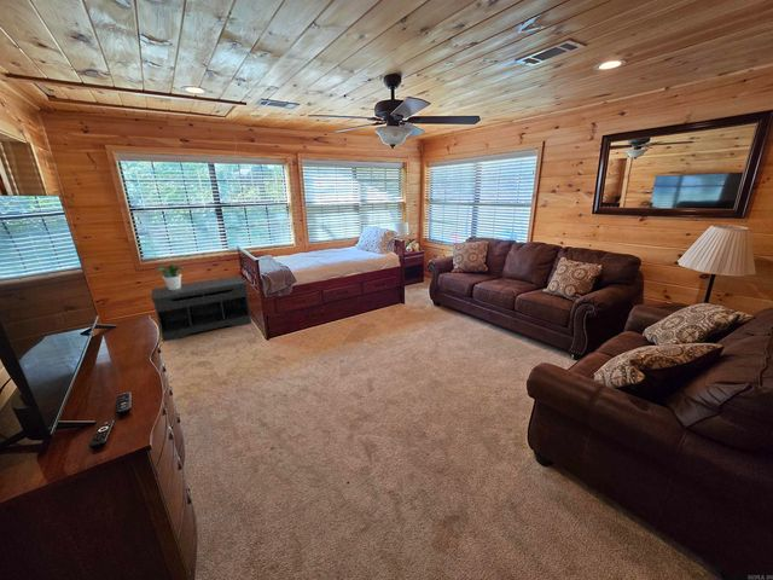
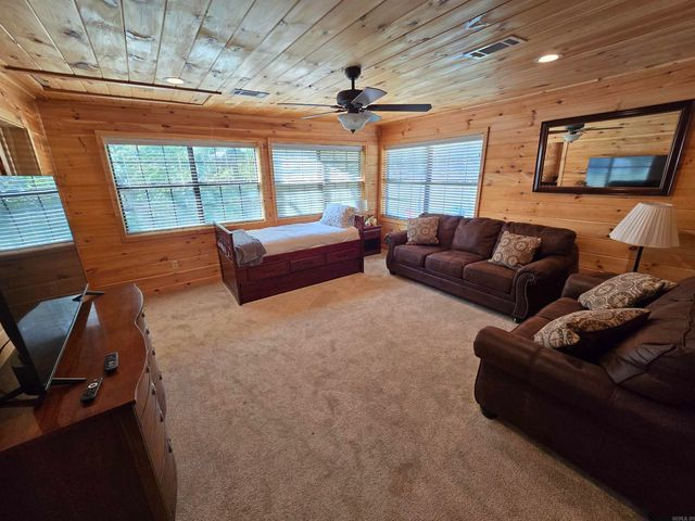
- potted plant (170, 277)
- bench (203, 306)
